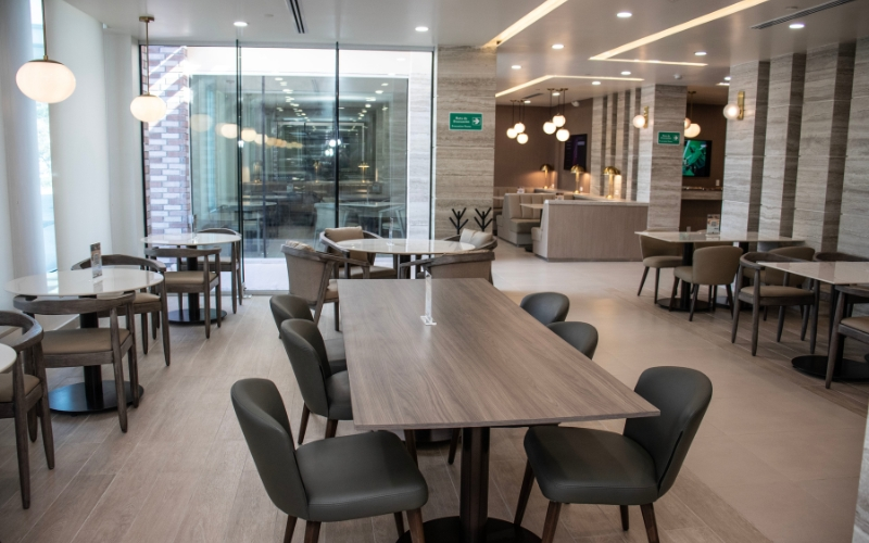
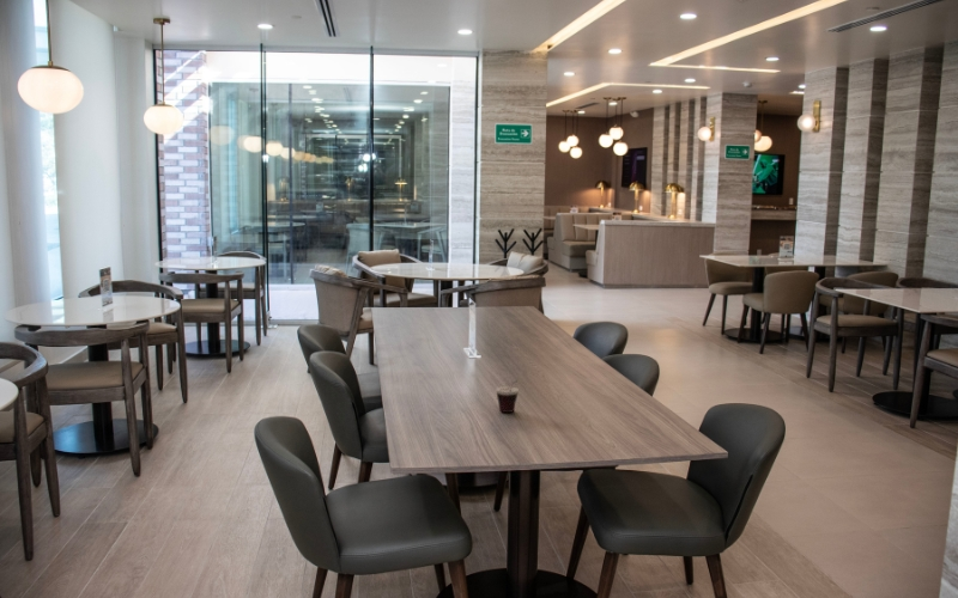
+ cup (509, 395)
